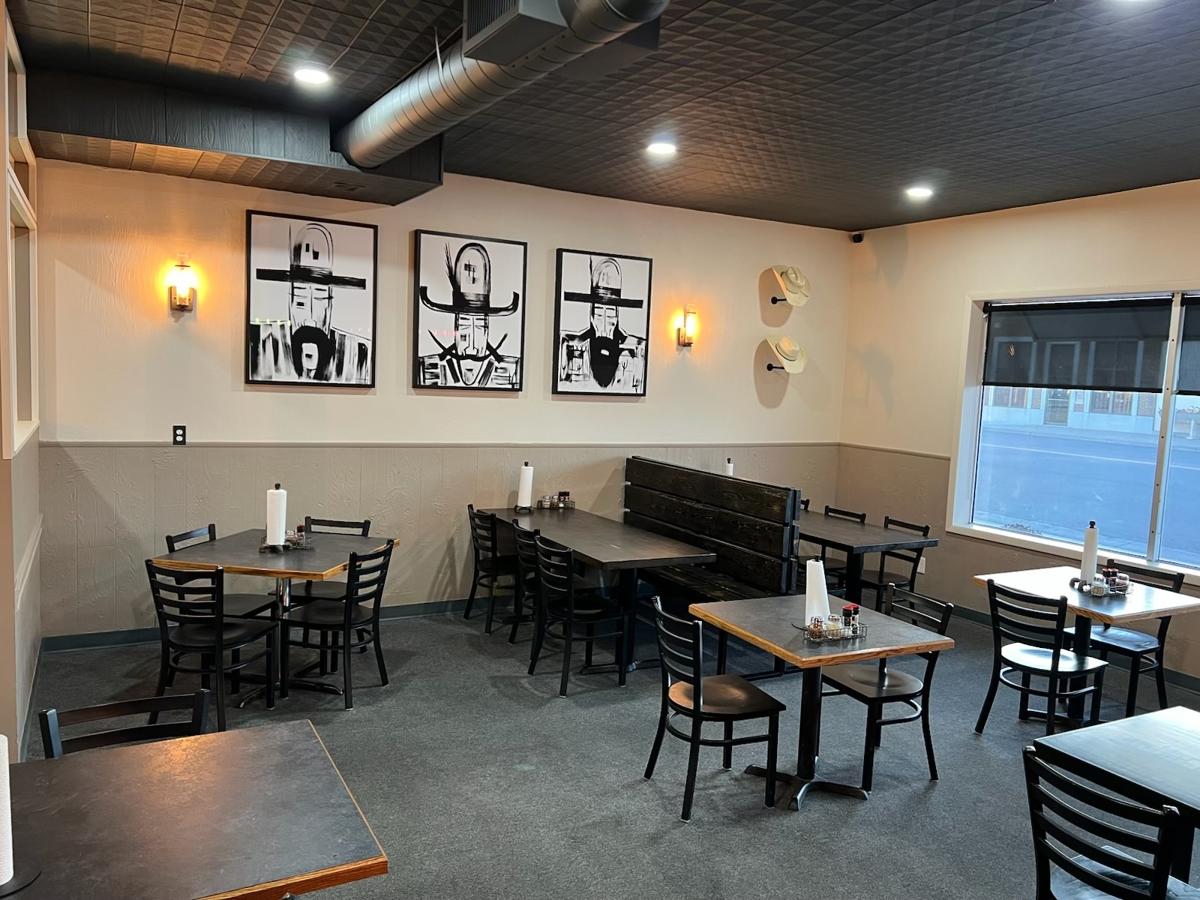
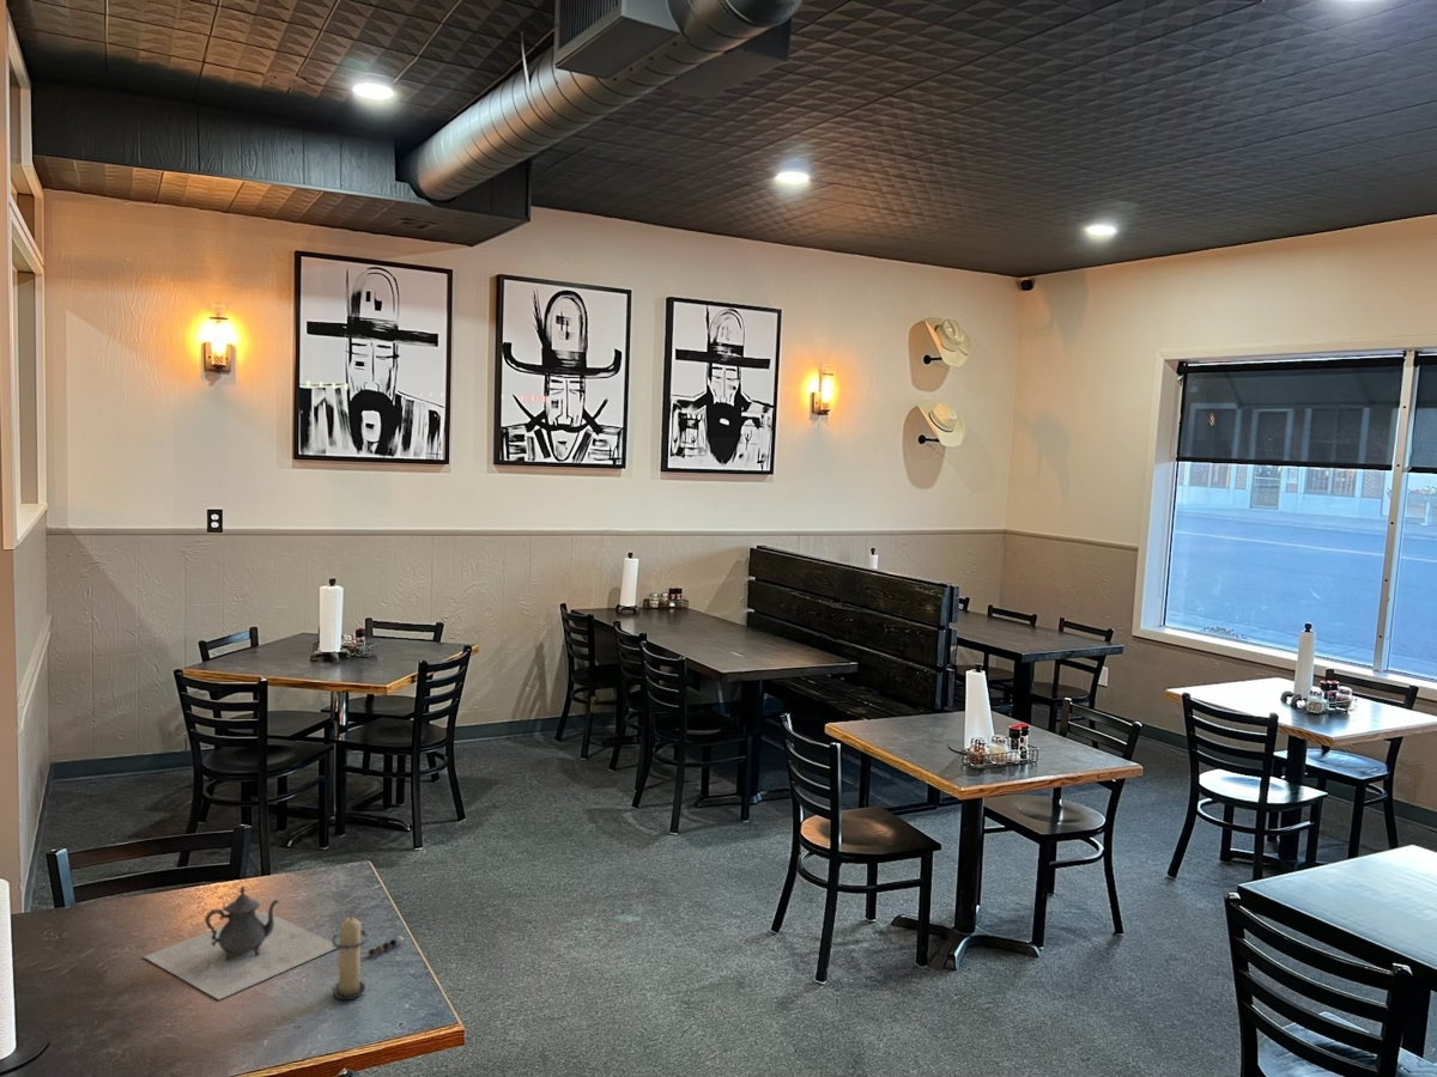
+ pepper shaker (386, 945)
+ candle (350, 953)
+ teapot (243, 918)
